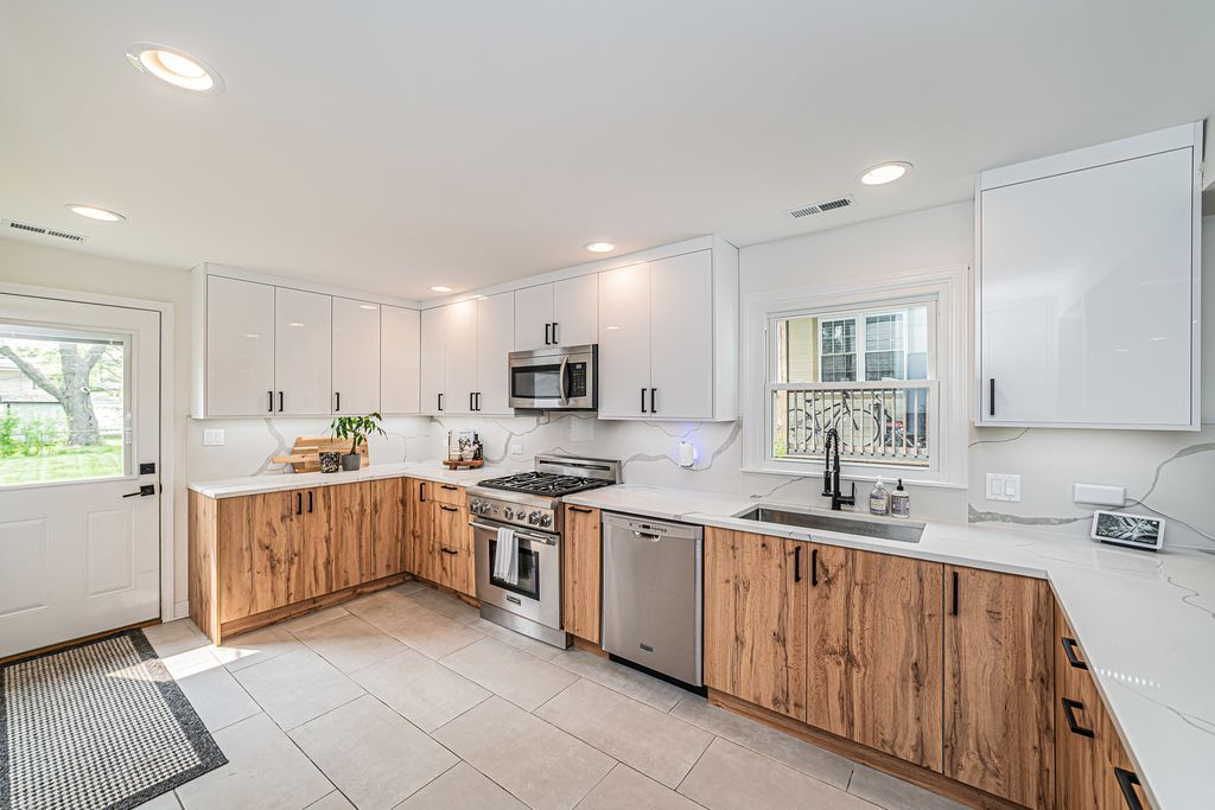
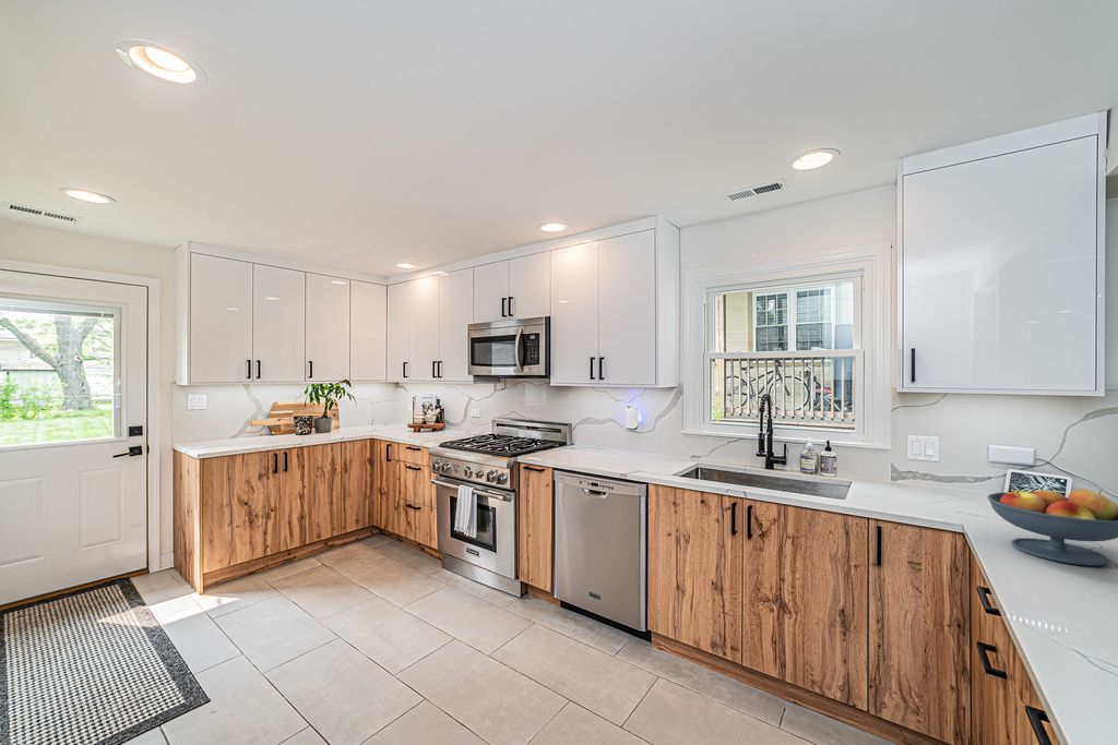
+ fruit bowl (1057, 520)
